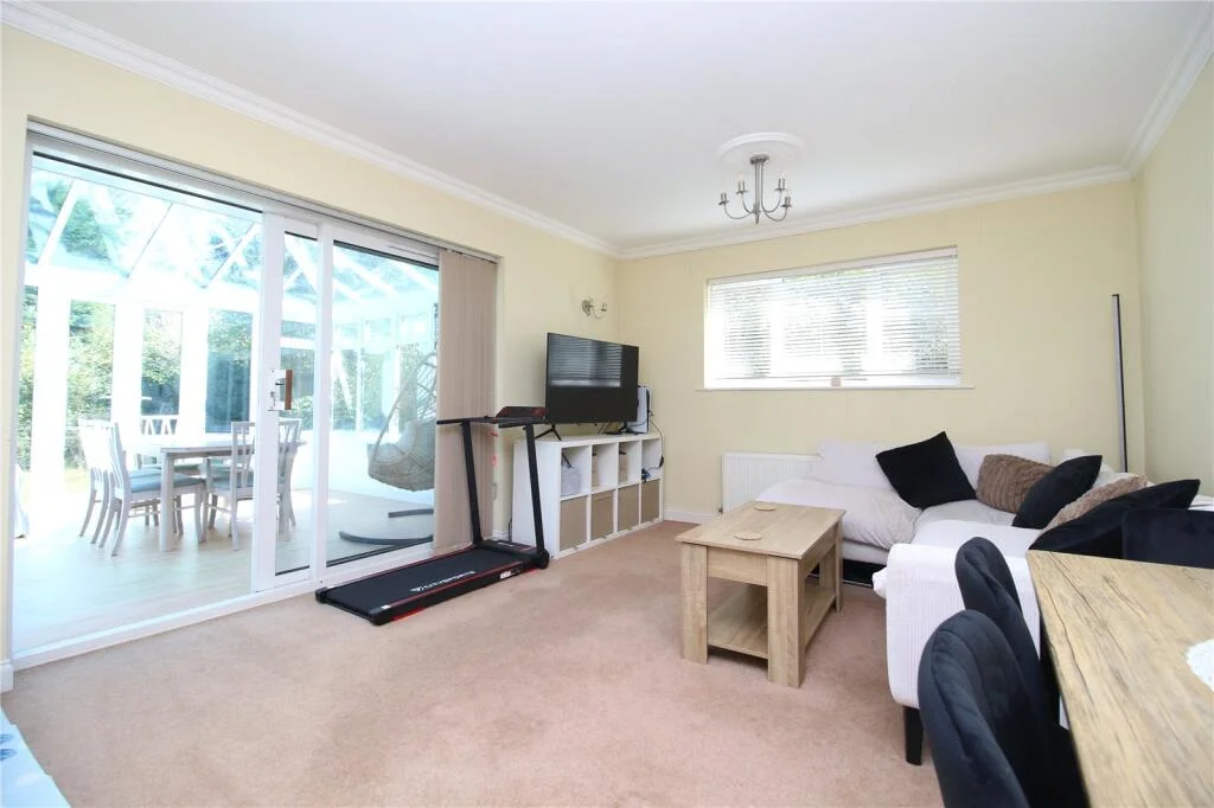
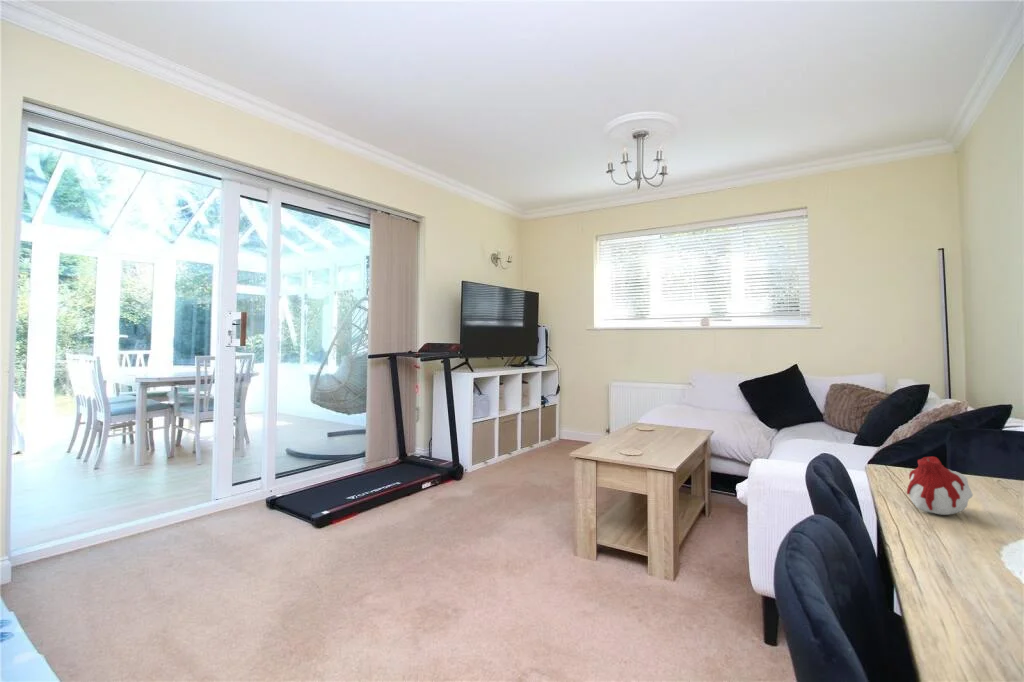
+ candle (937, 482)
